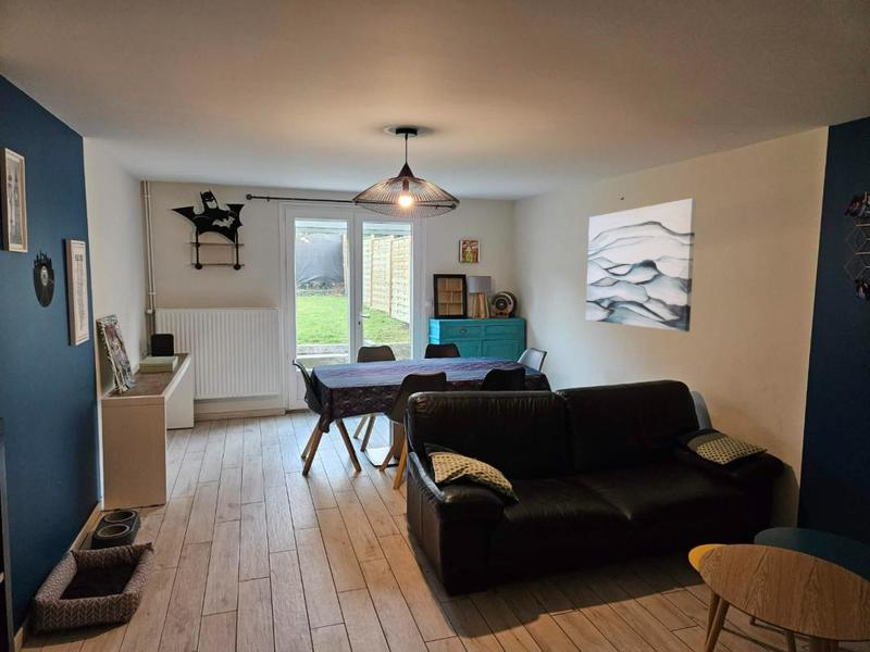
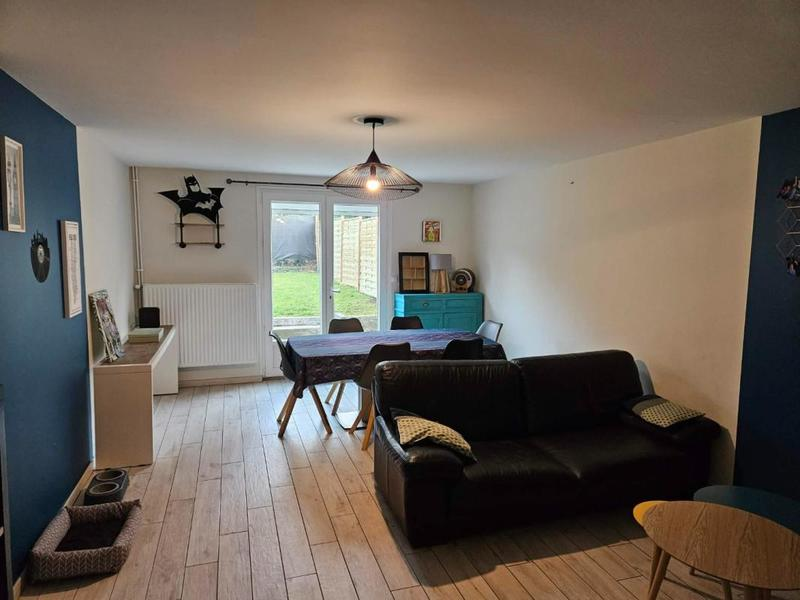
- wall art (633, 267)
